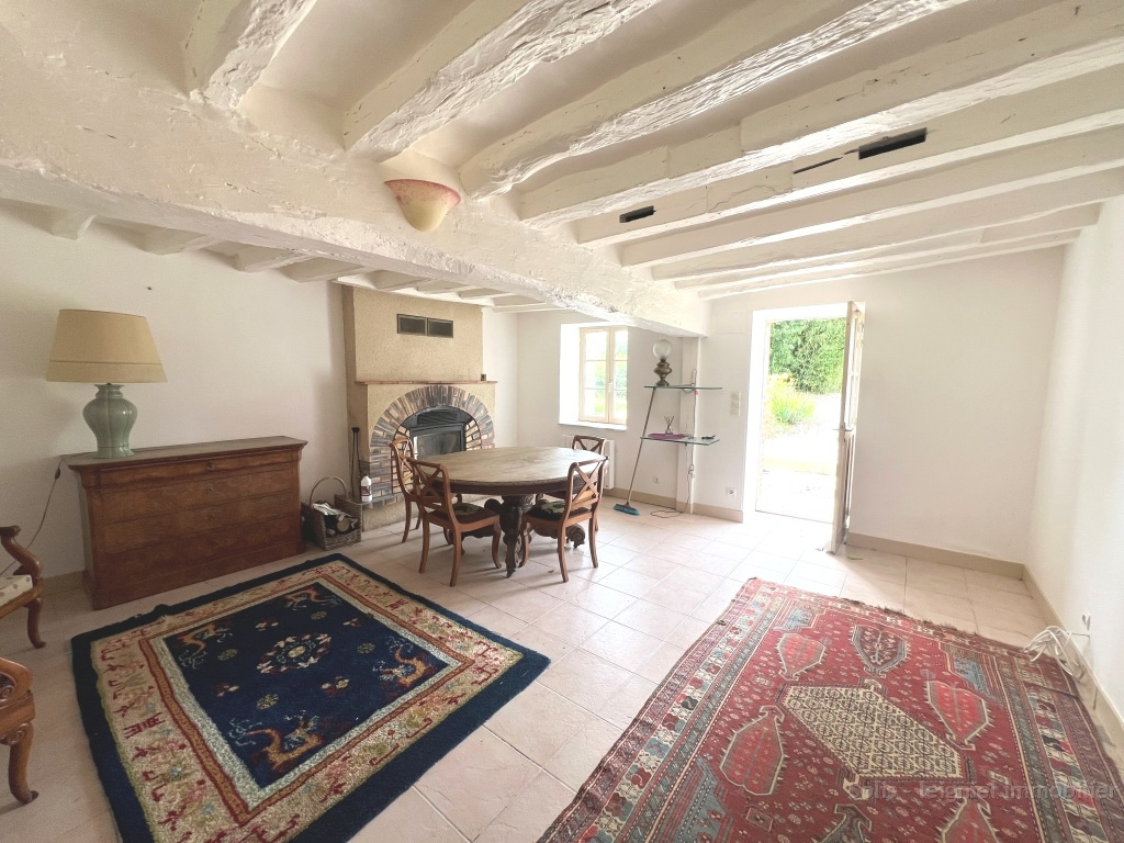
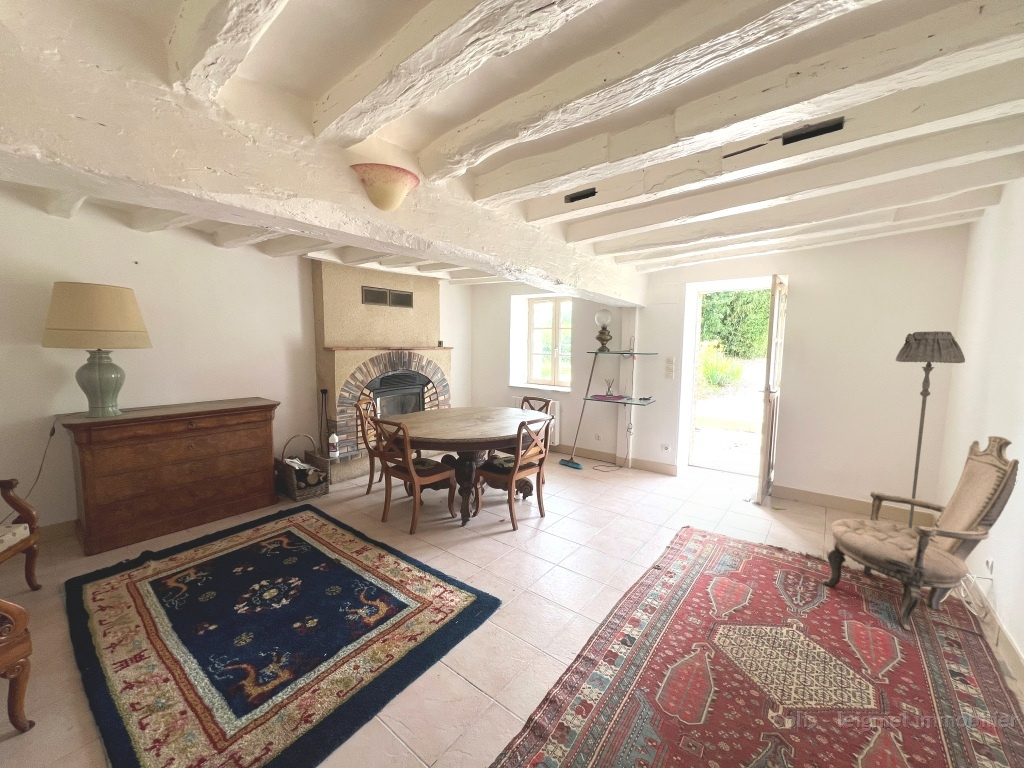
+ armchair (907, 527)
+ floor lamp (920, 437)
